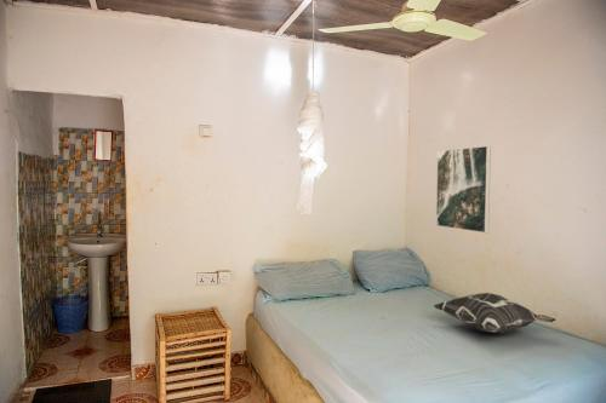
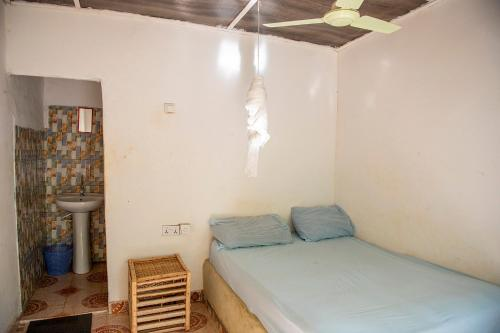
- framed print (461, 189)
- decorative pillow (491, 312)
